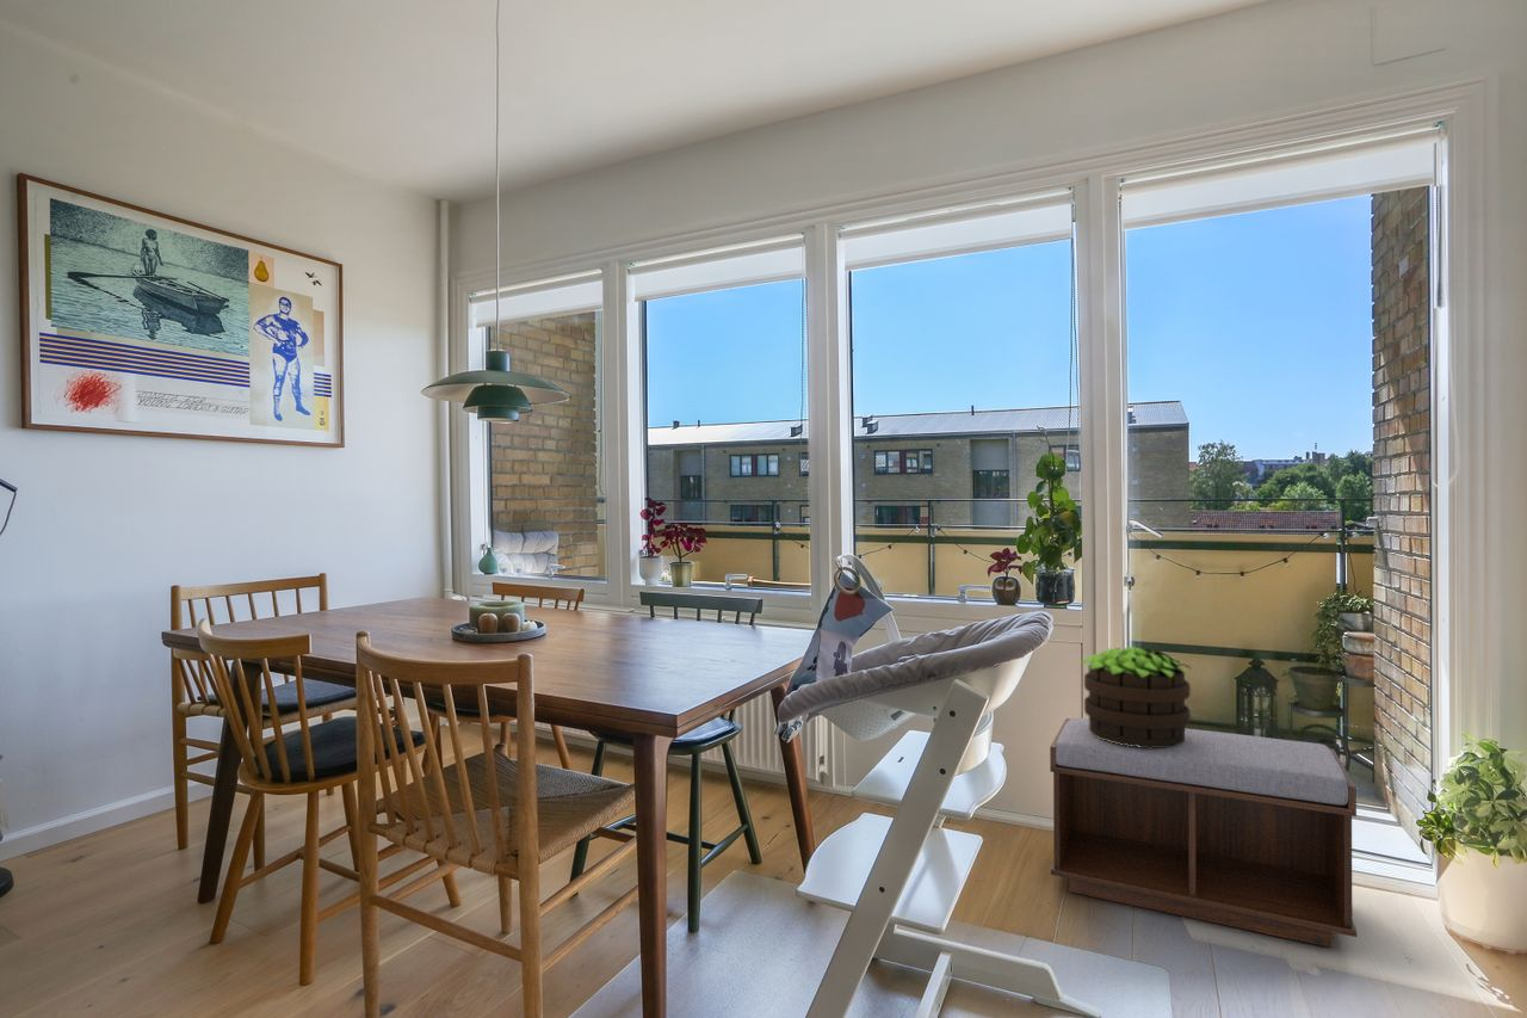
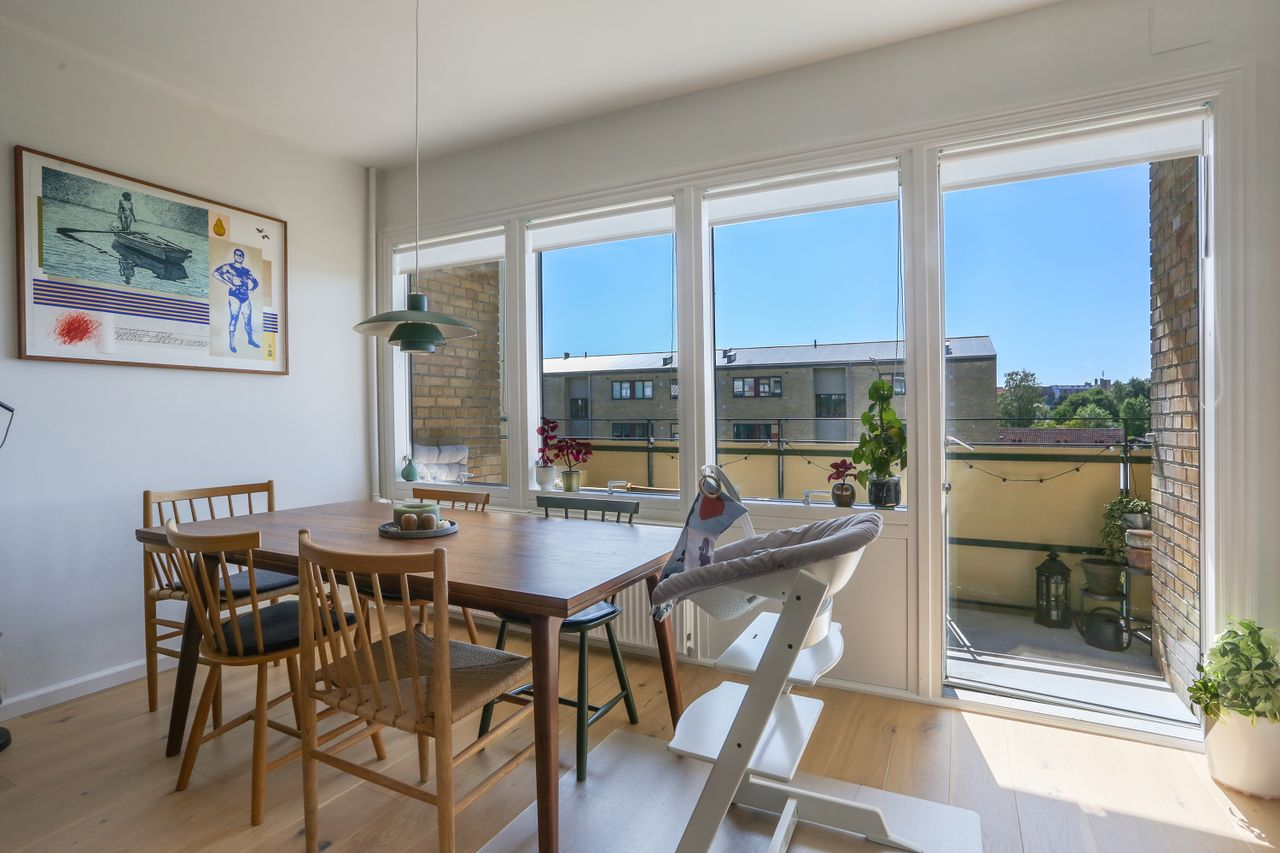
- potted plant (1135, 690)
- bench (1191, 816)
